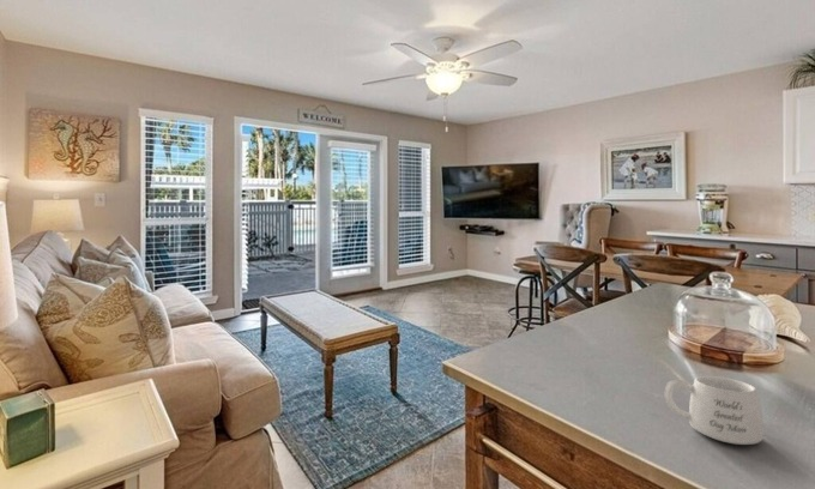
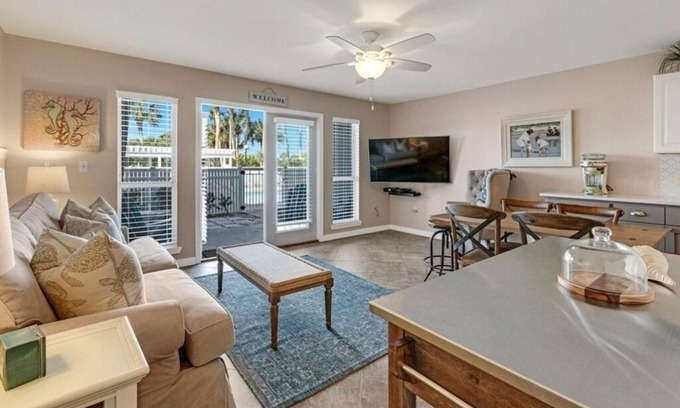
- mug (711, 405)
